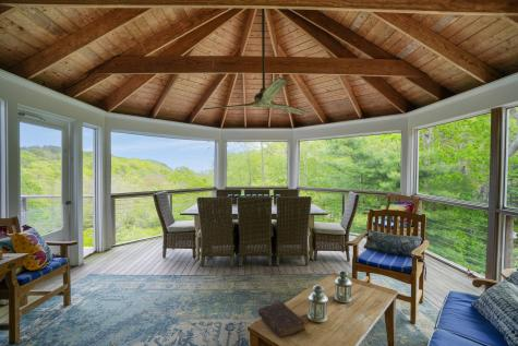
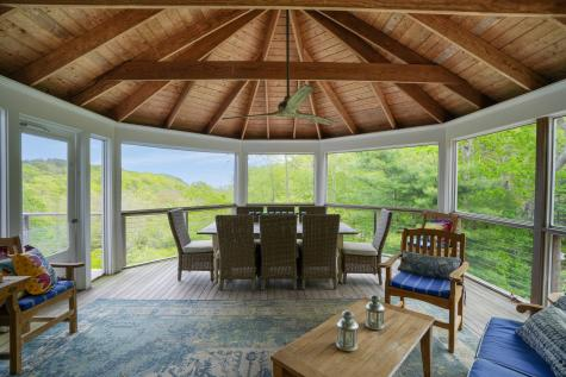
- book (280, 318)
